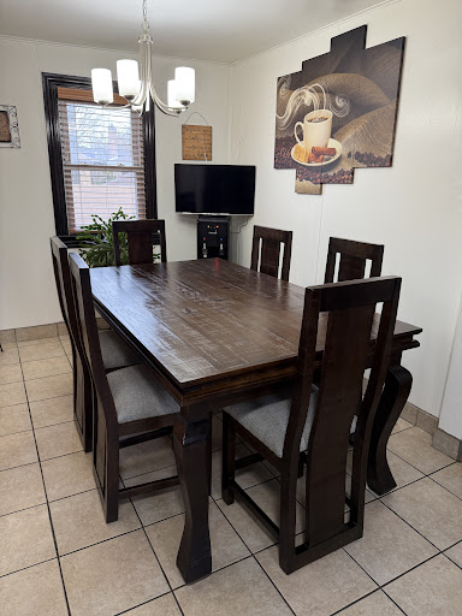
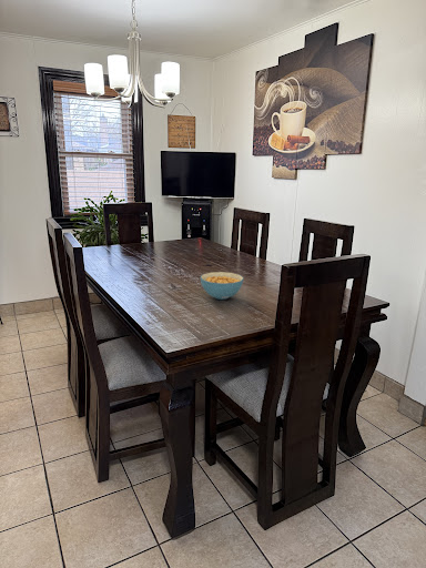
+ cereal bowl (221, 287)
